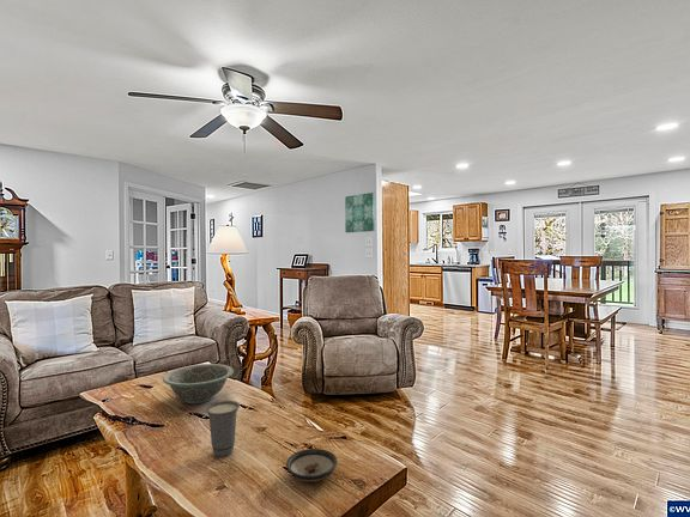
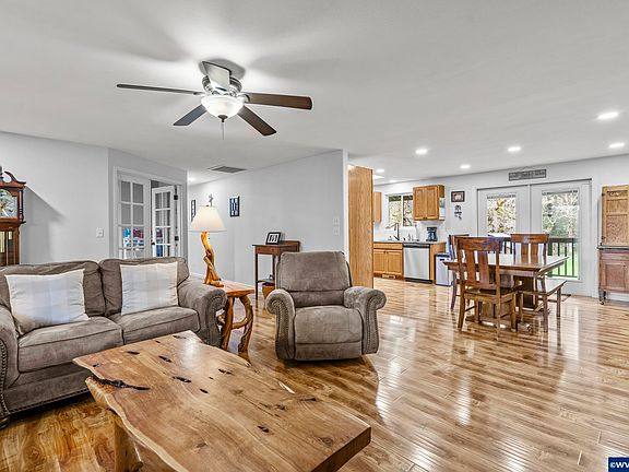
- cup (223, 430)
- decorative bowl (199, 385)
- saucer (311, 467)
- wall art (359, 213)
